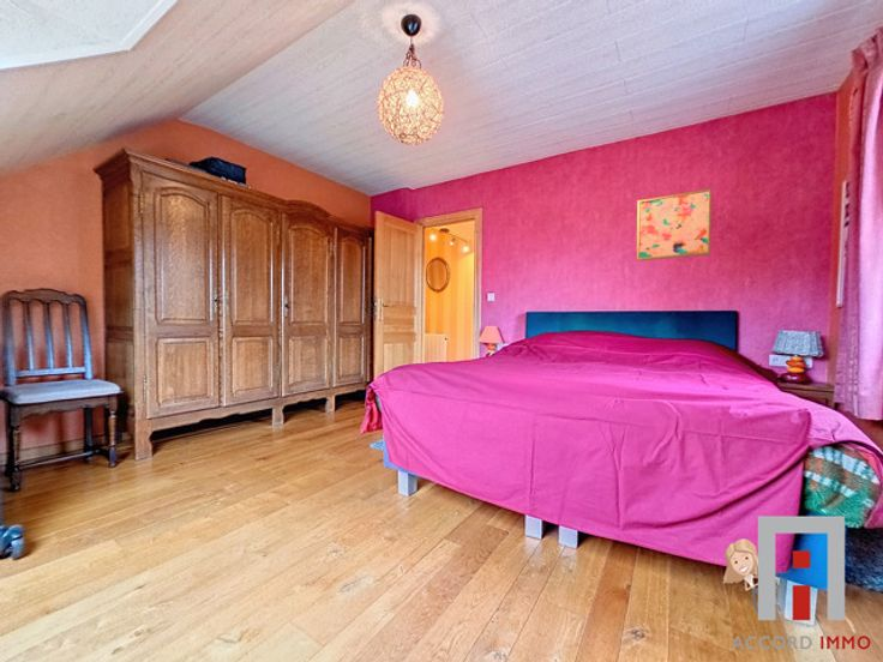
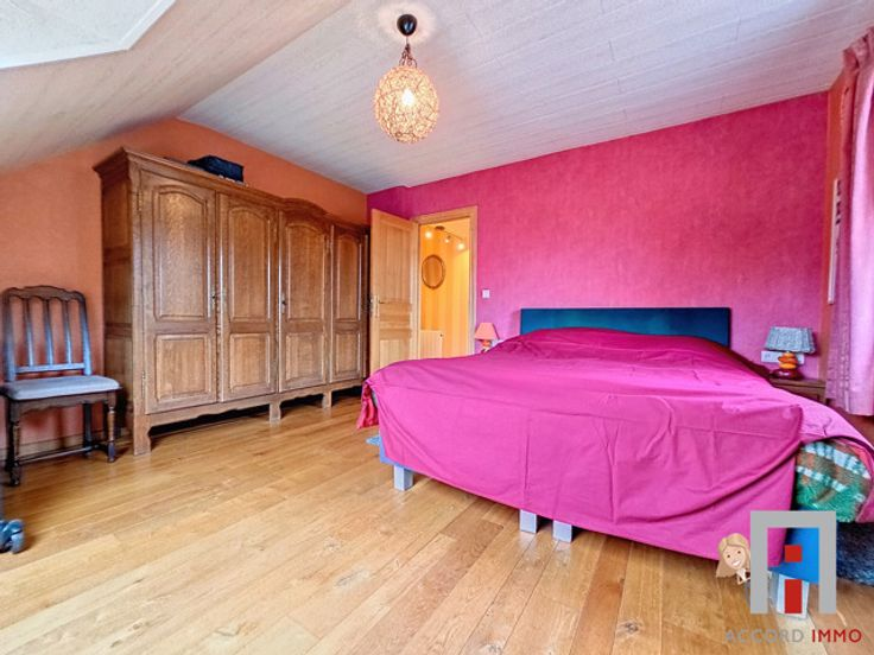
- wall art (672, 225)
